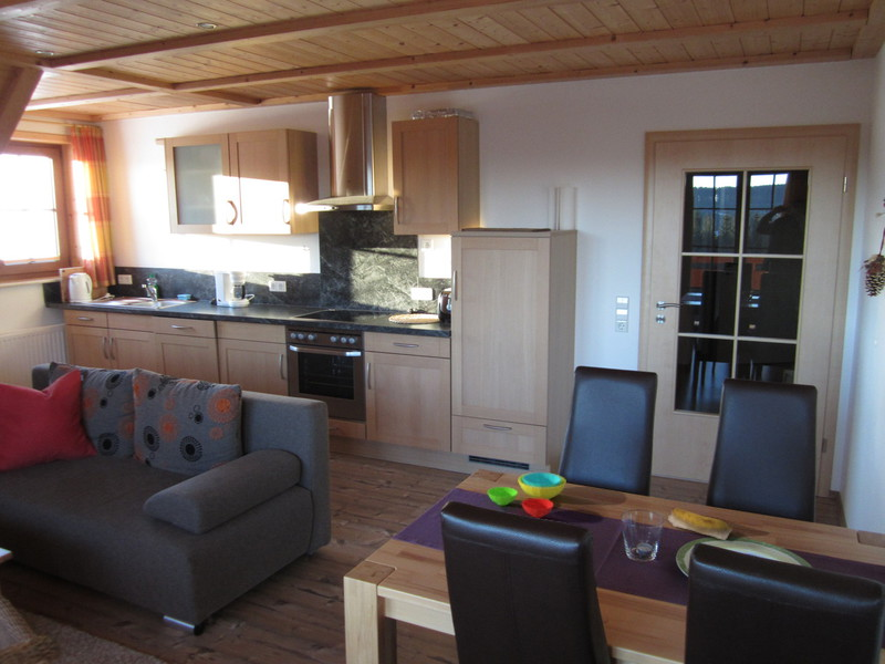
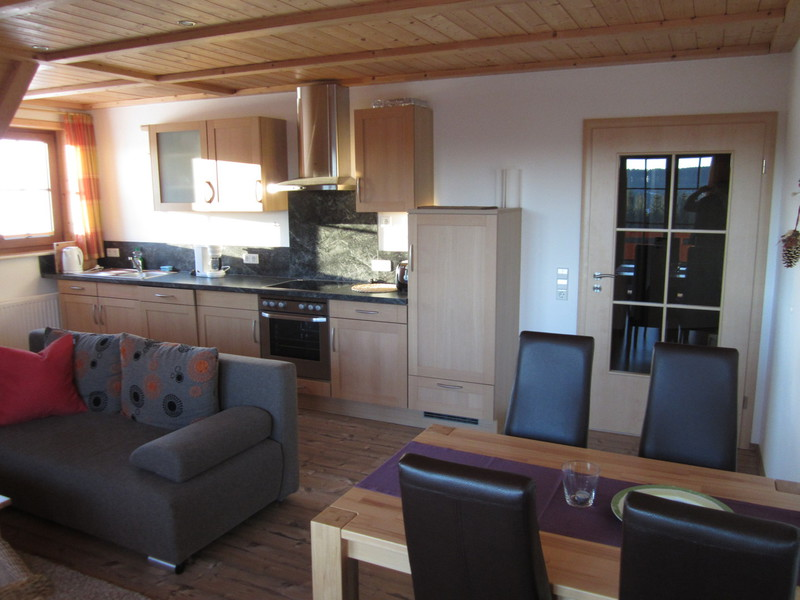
- banana (701, 519)
- bowl (525, 492)
